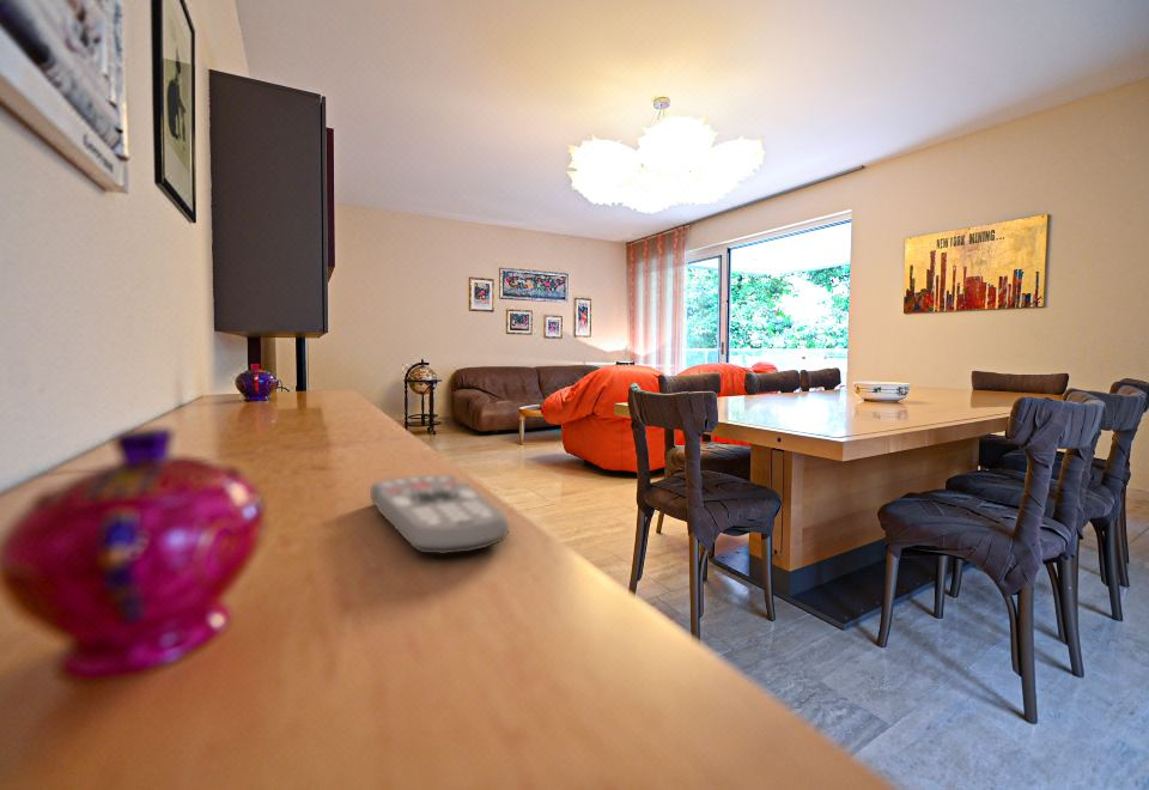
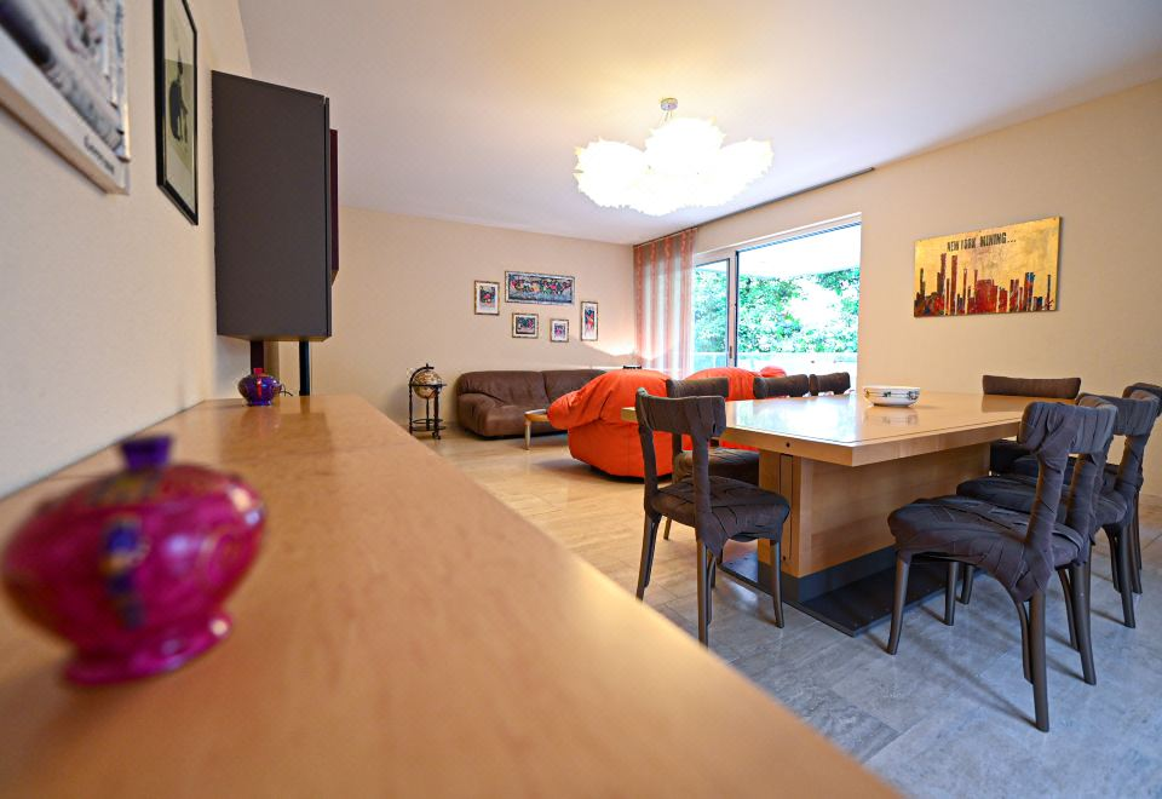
- remote control (436, 509)
